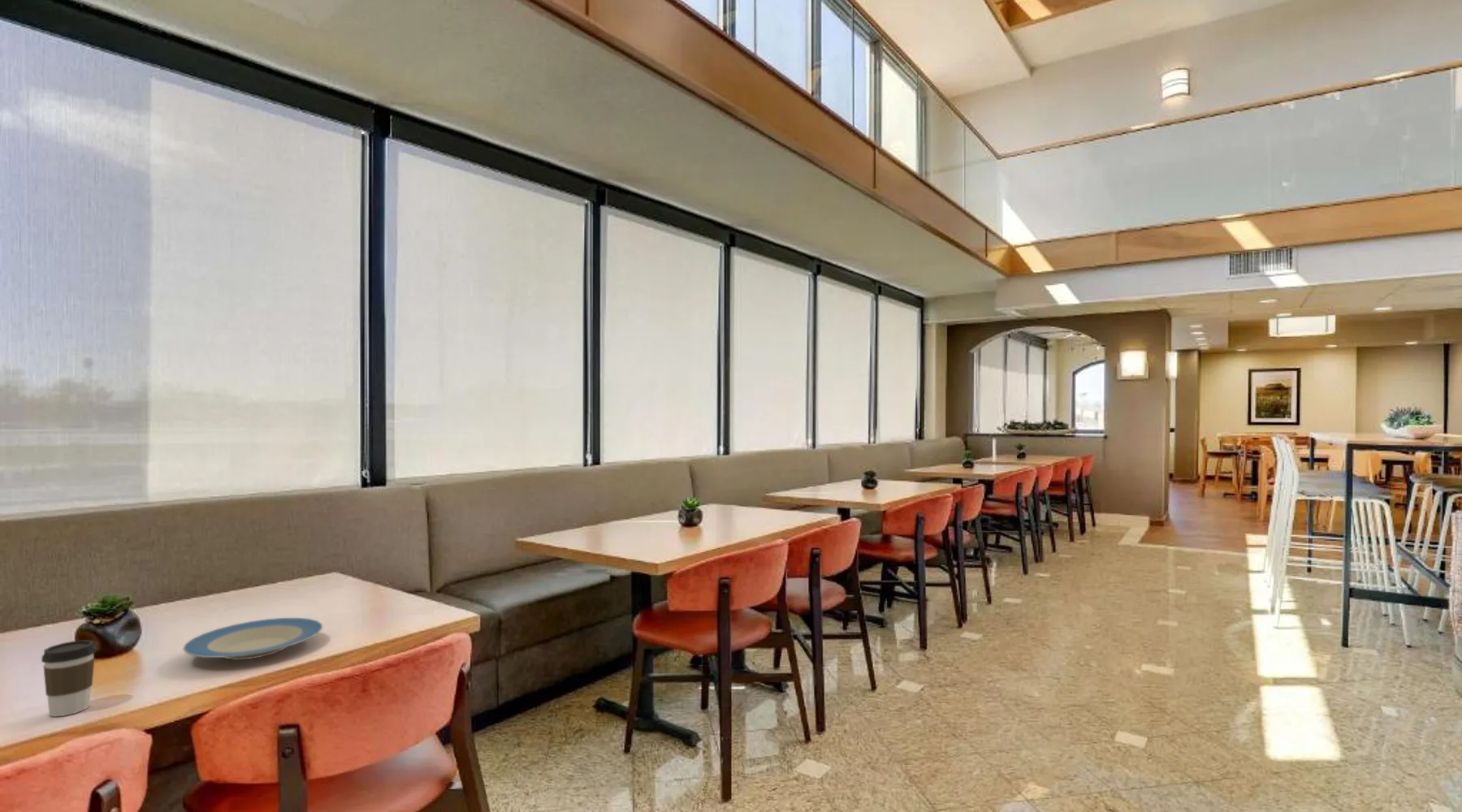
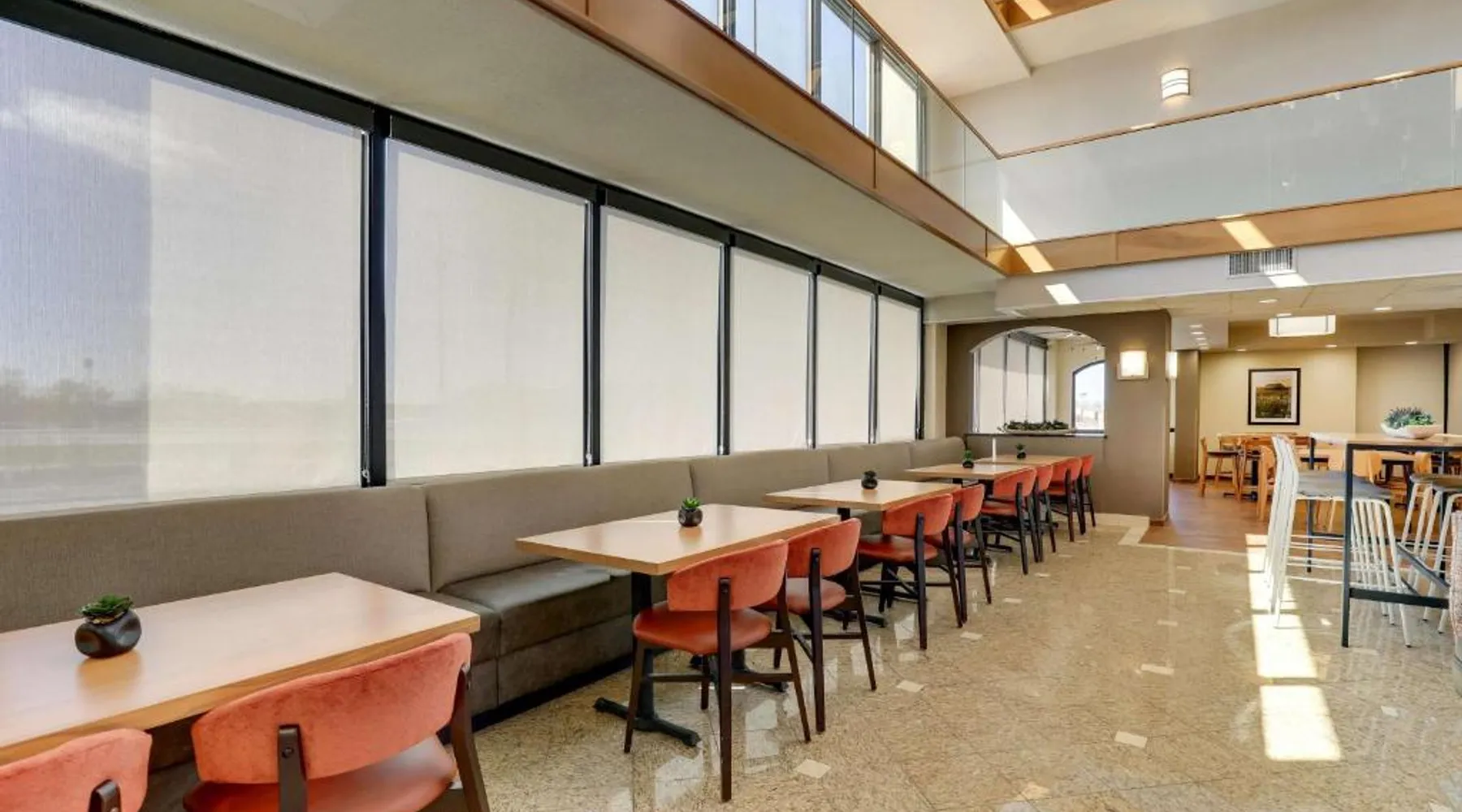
- coffee cup (69, 678)
- plate (256, 642)
